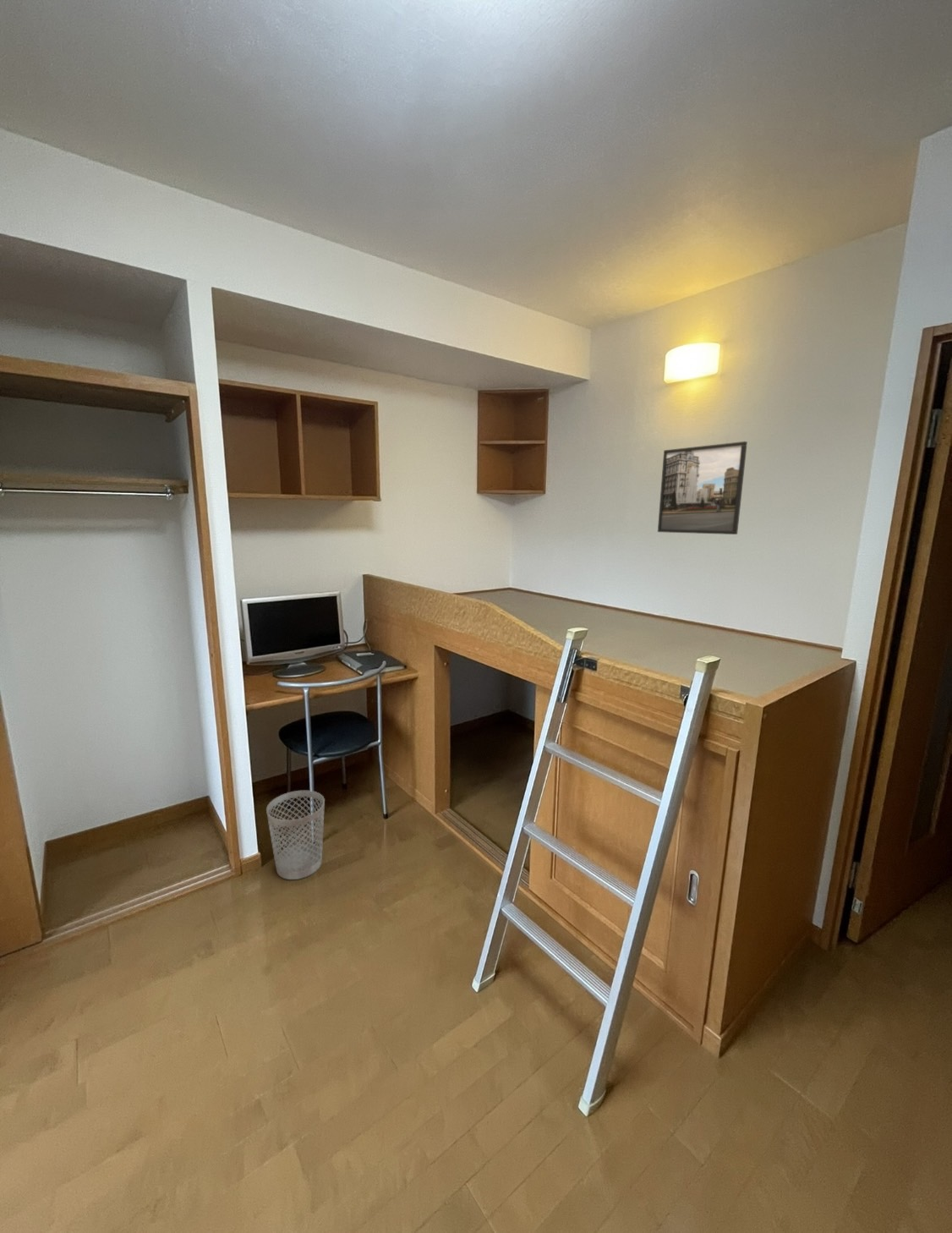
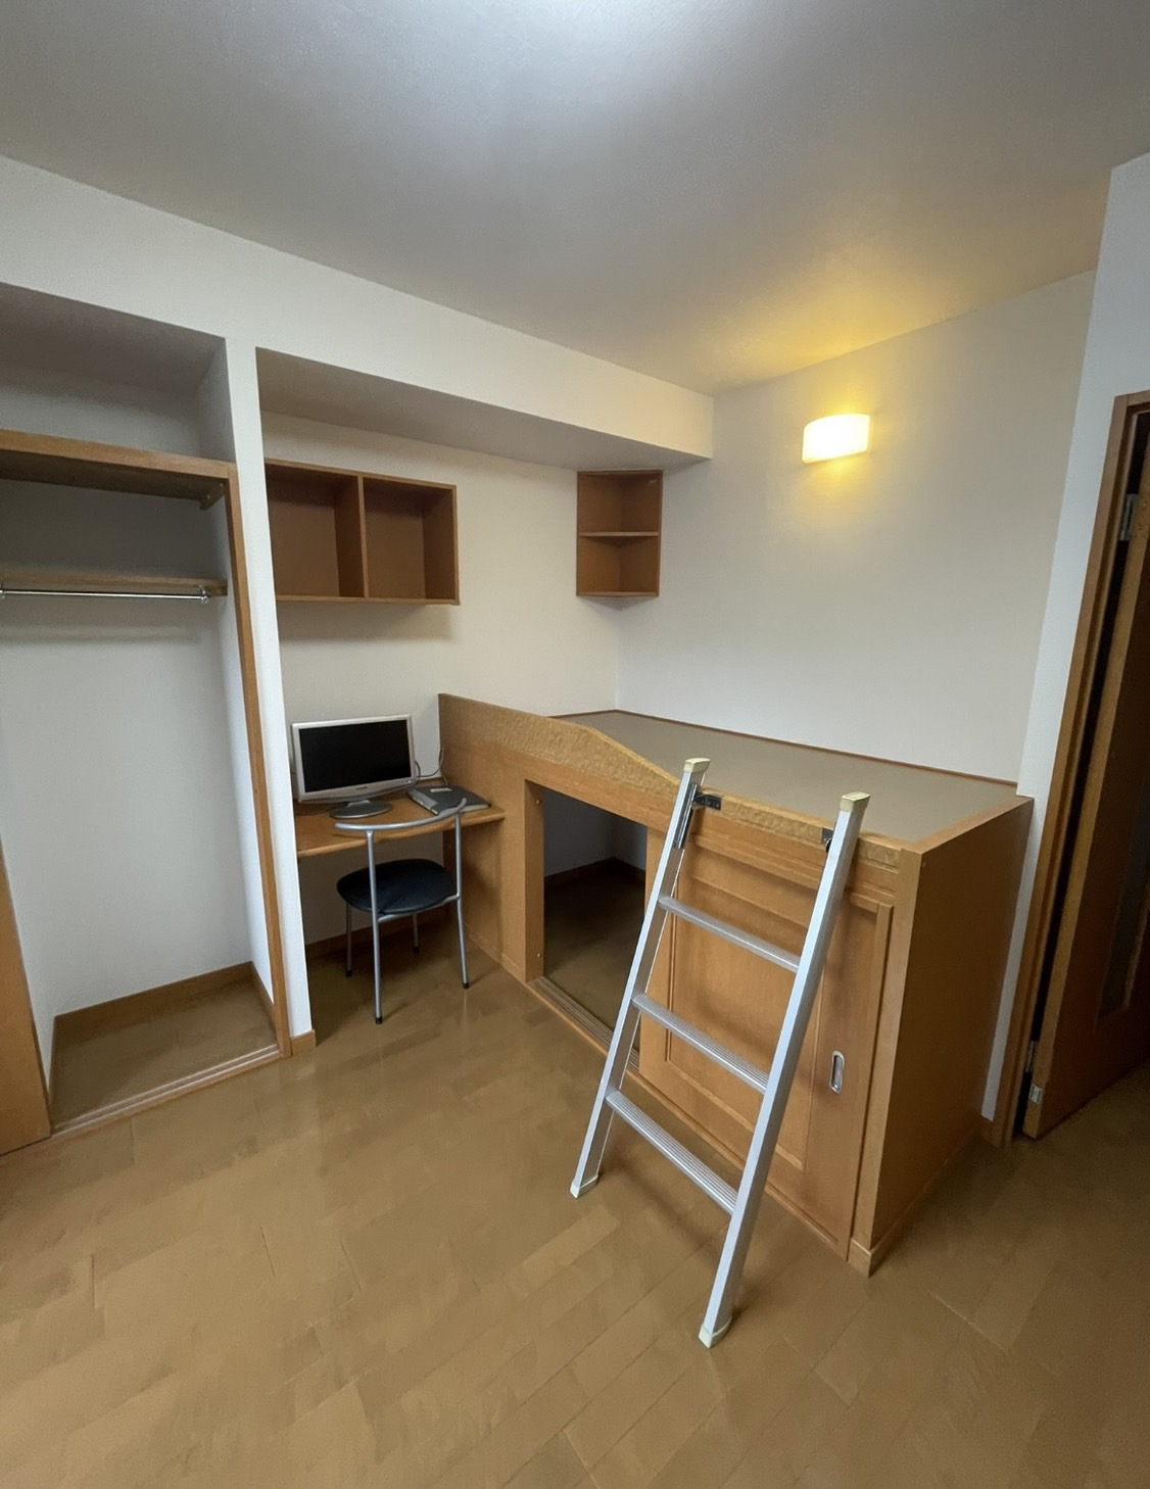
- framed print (698, 490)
- wastebasket (298, 836)
